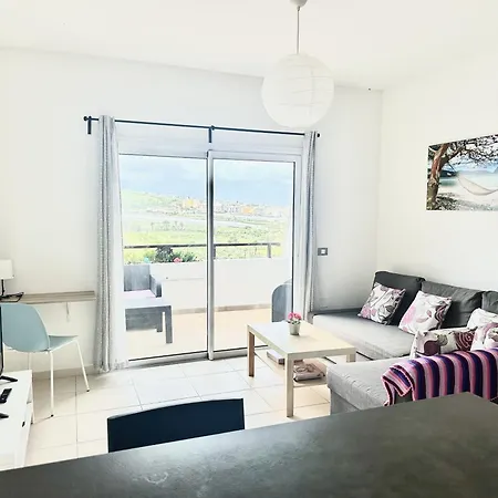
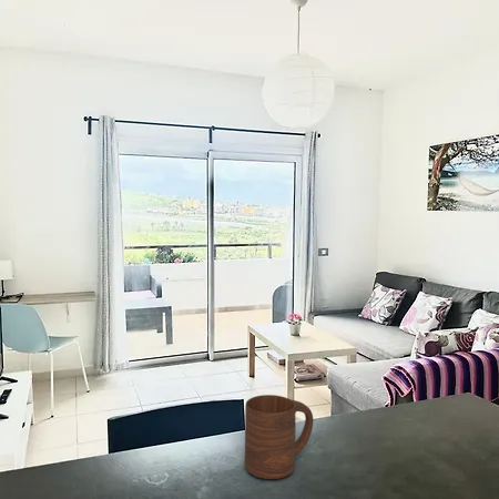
+ cup (275, 434)
